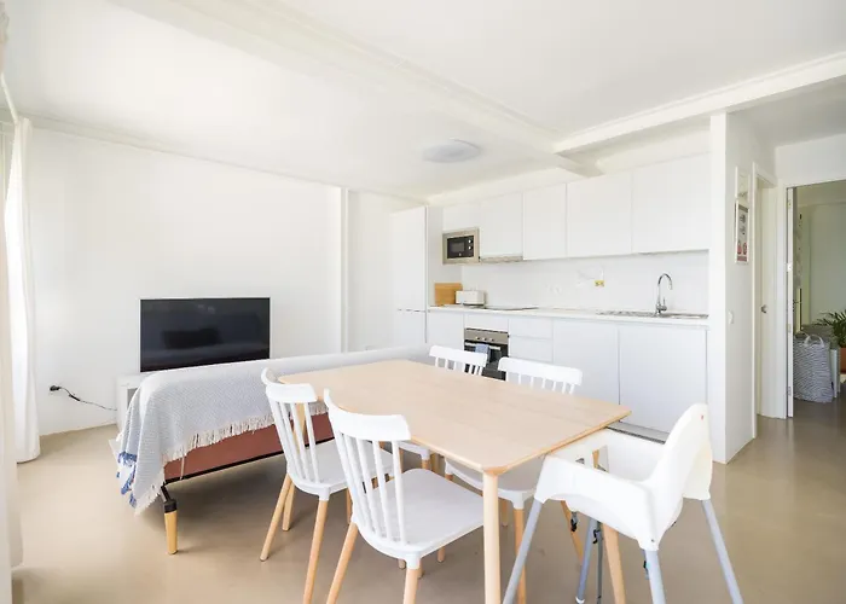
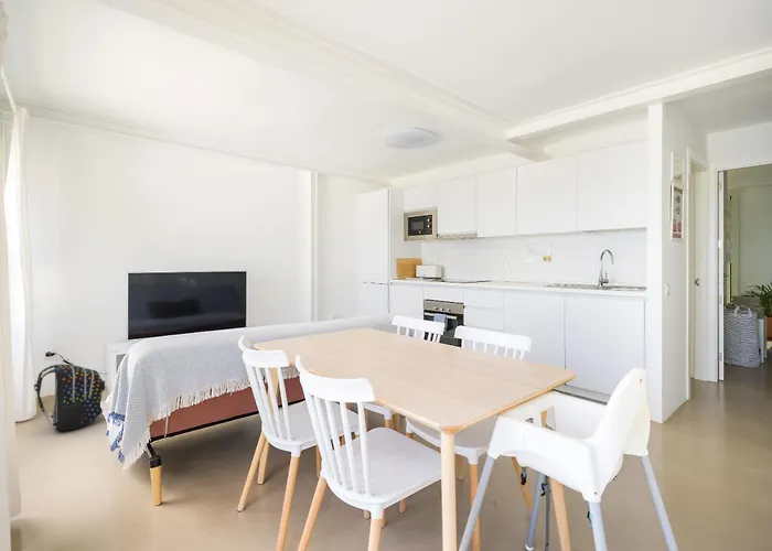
+ backpack (71, 395)
